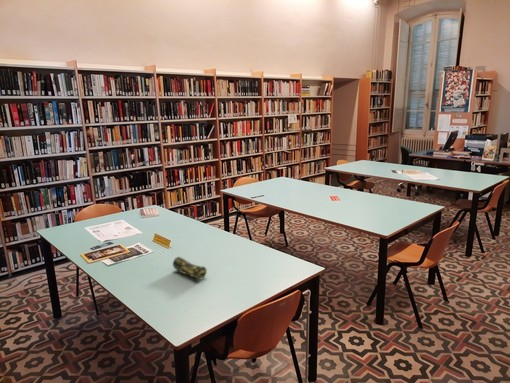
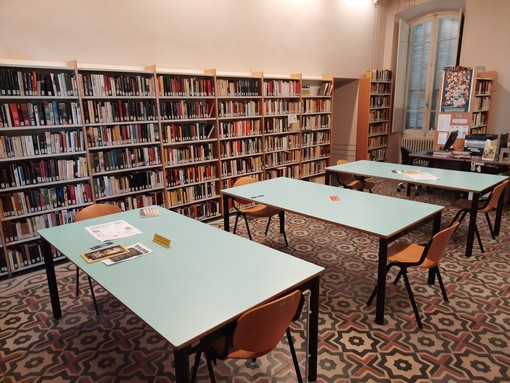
- pencil case (190, 268)
